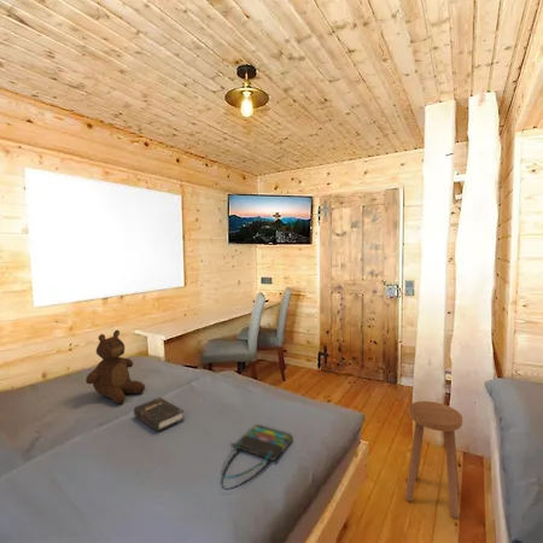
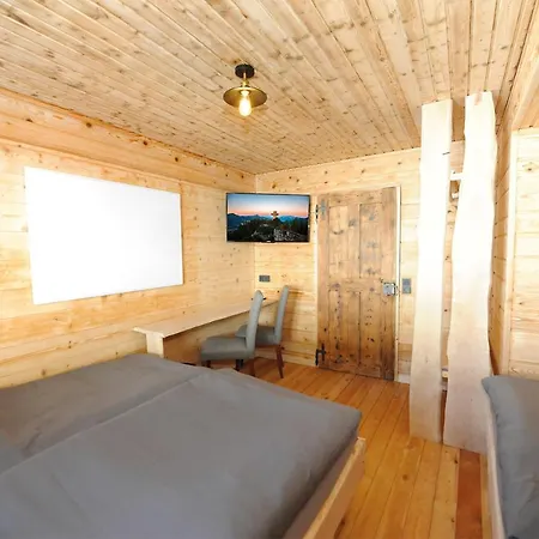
- tote bag (251, 453)
- teddy bear (117, 364)
- stool (446, 454)
- hardback book (158, 413)
